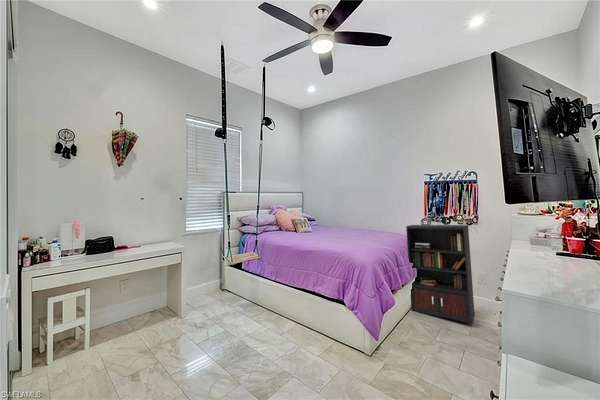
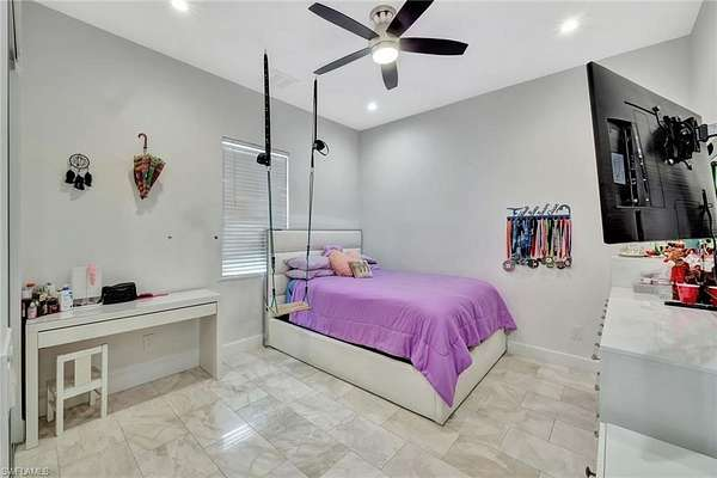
- bookcase (449, 269)
